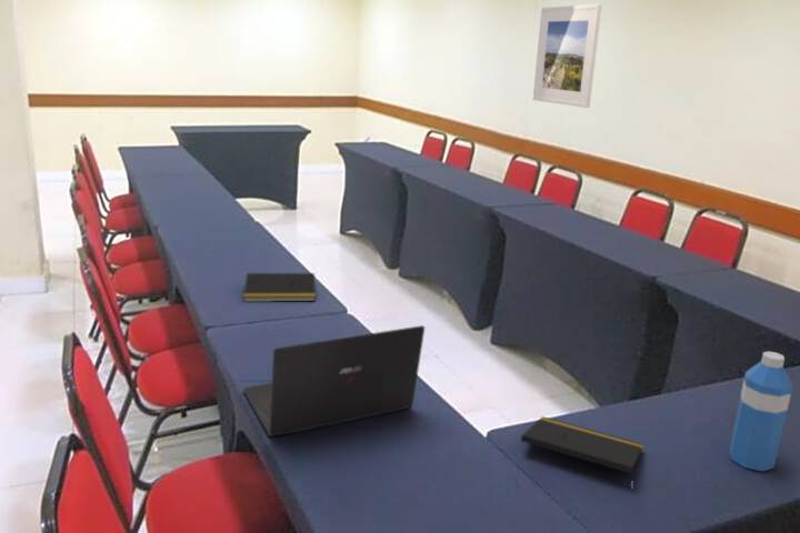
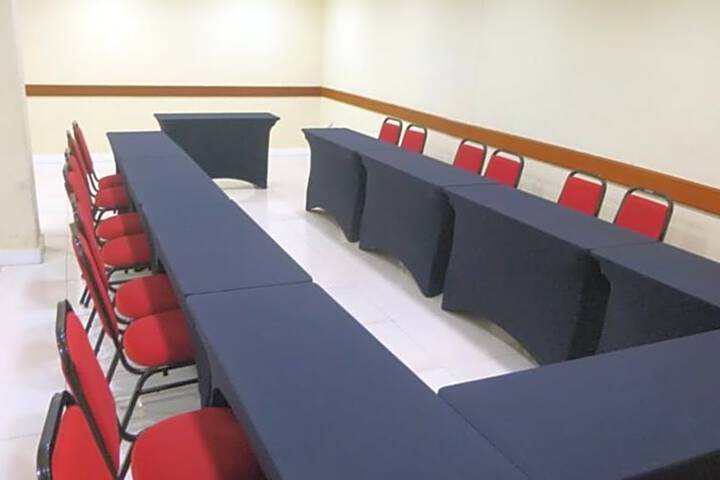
- notepad (582, 442)
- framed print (564, 56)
- water bottle (762, 408)
- notepad (280, 286)
- laptop (329, 360)
